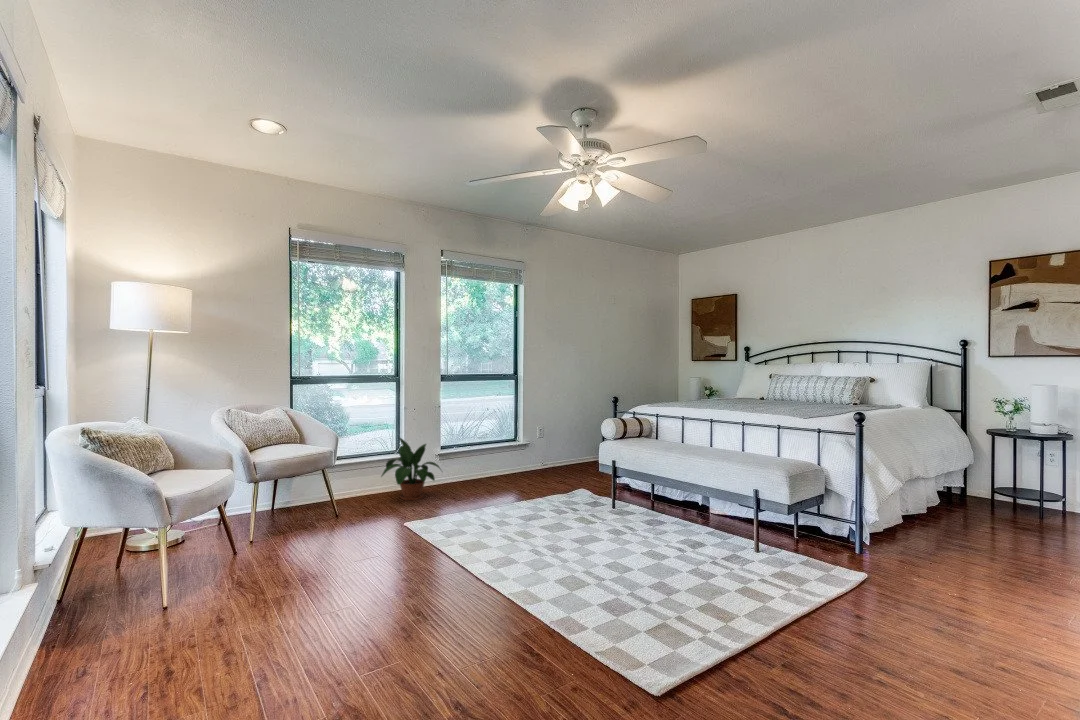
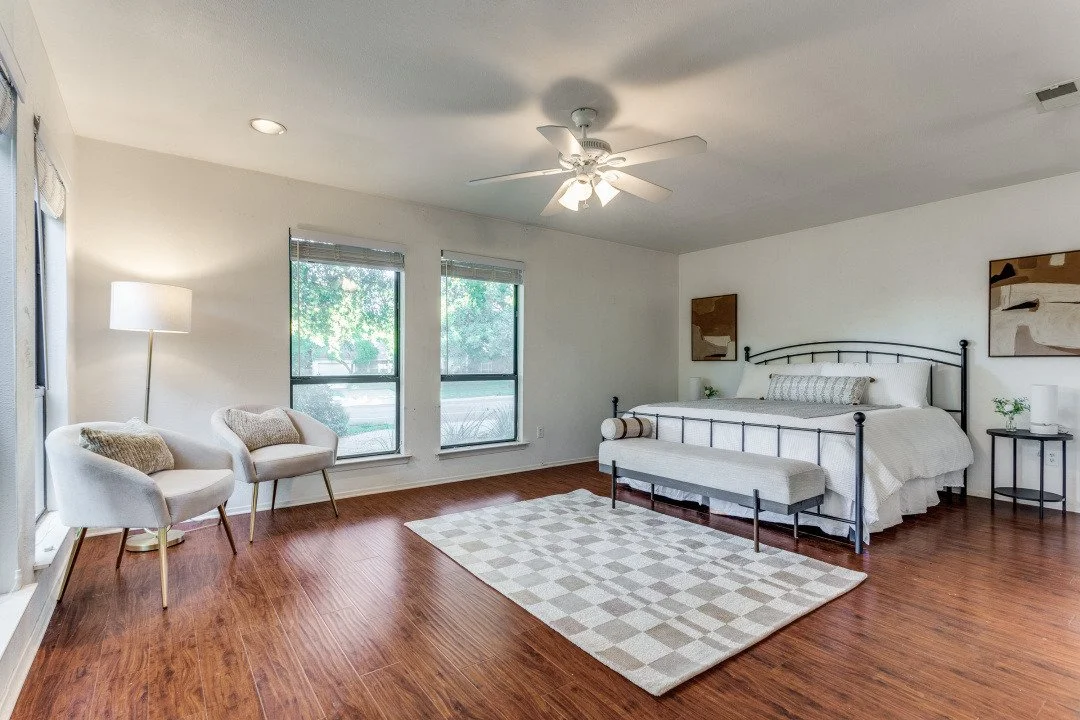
- potted plant (411, 465)
